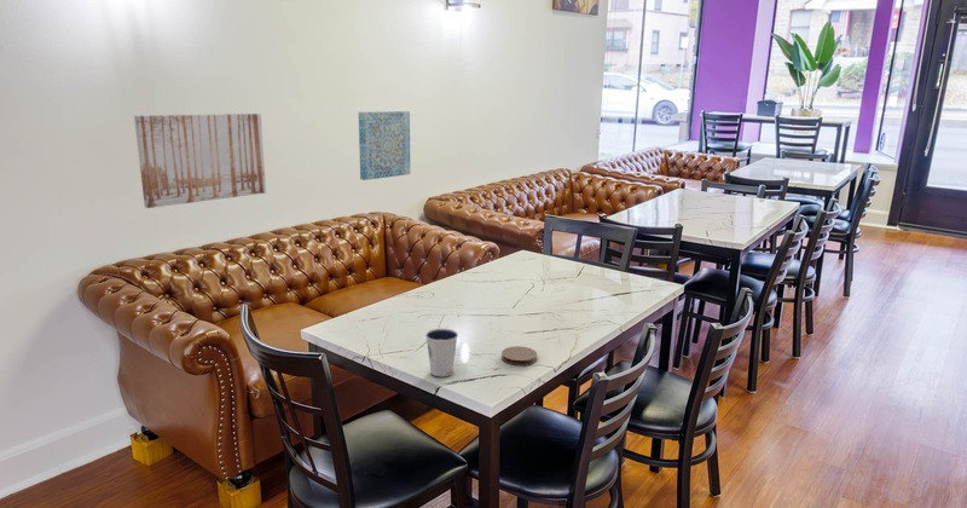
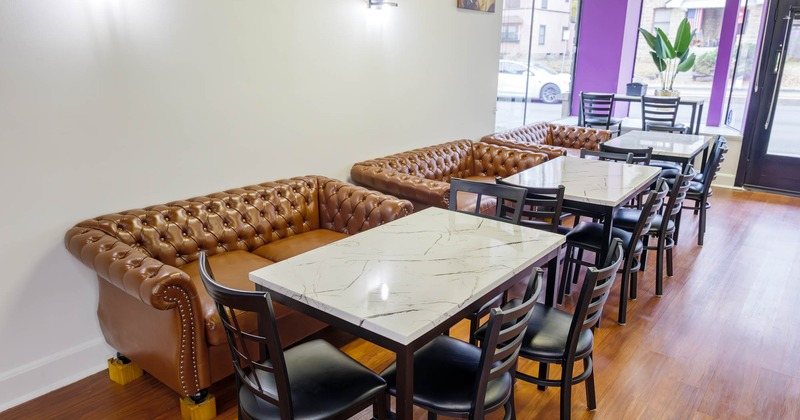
- wall art (205, 157)
- coaster (519, 354)
- dixie cup (441, 353)
- wall art (386, 144)
